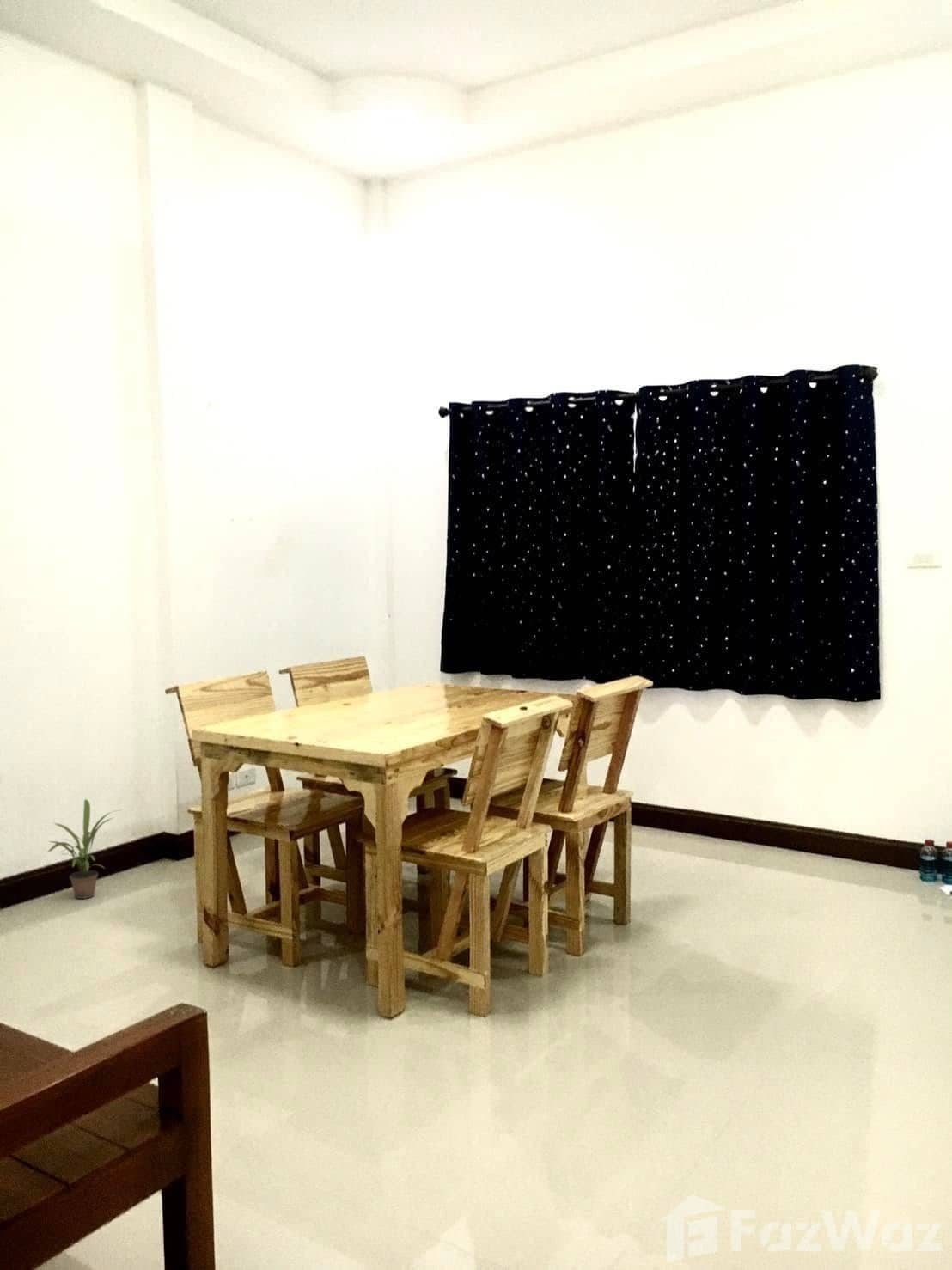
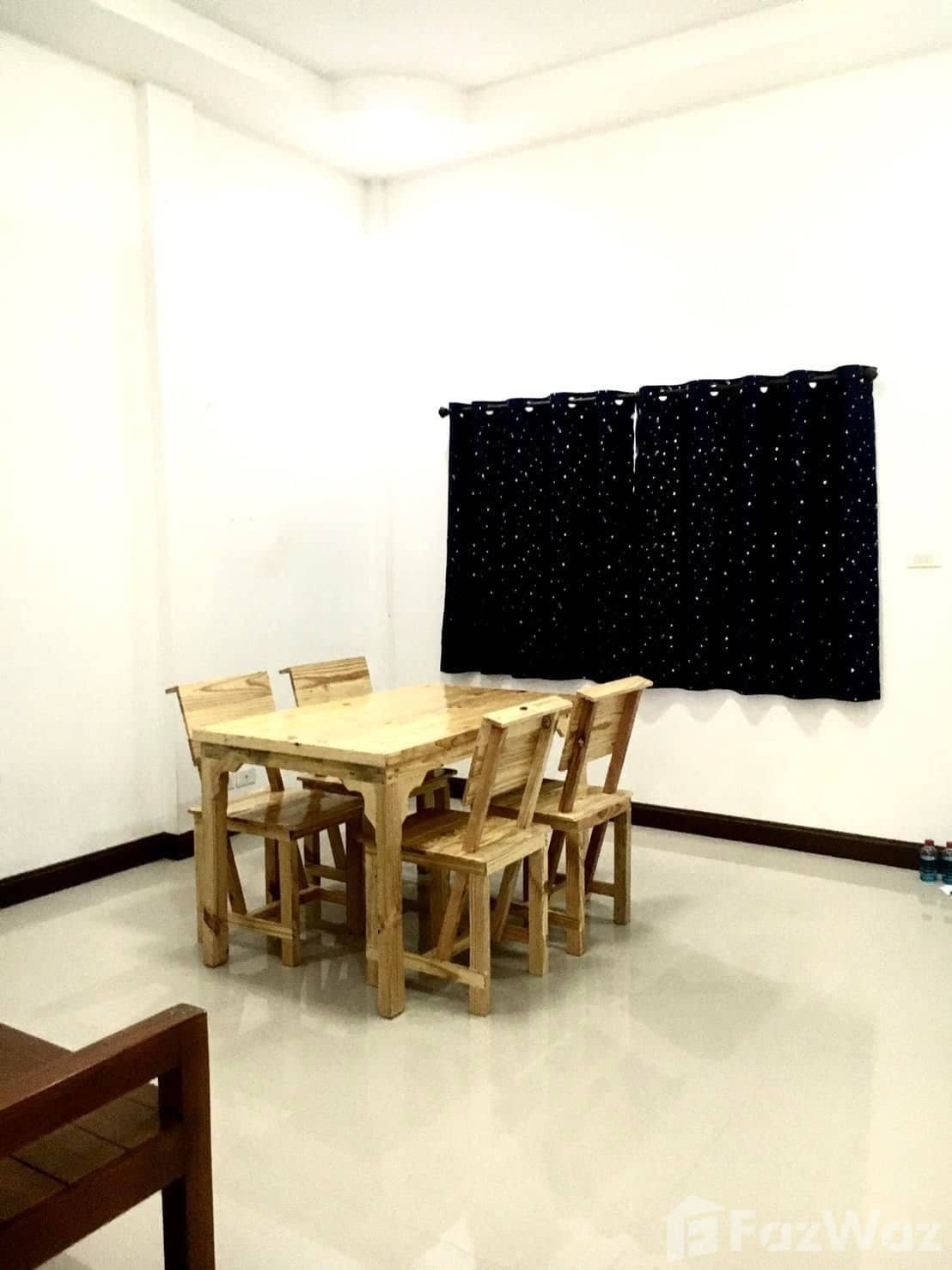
- potted plant (88, 851)
